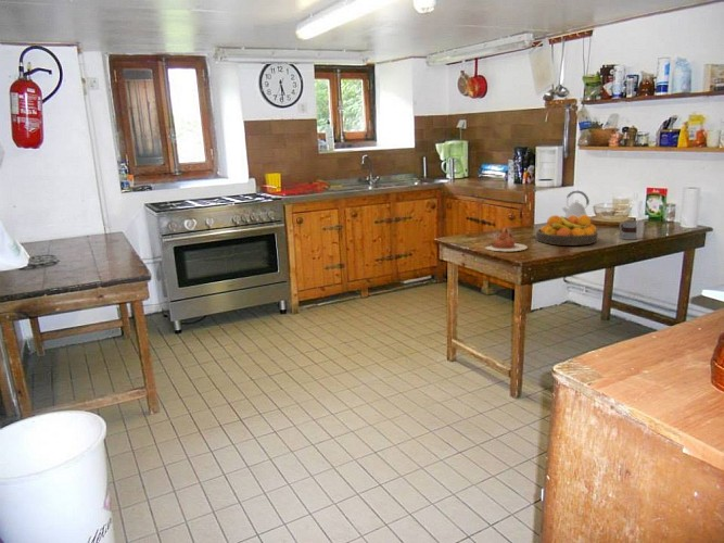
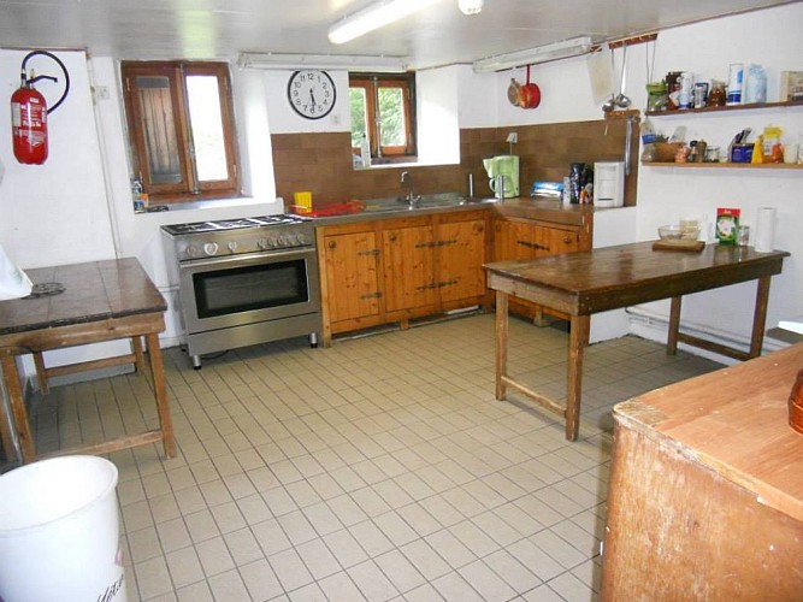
- fruit bowl (567, 227)
- kettle (575, 209)
- teapot (505, 237)
- mug (627, 229)
